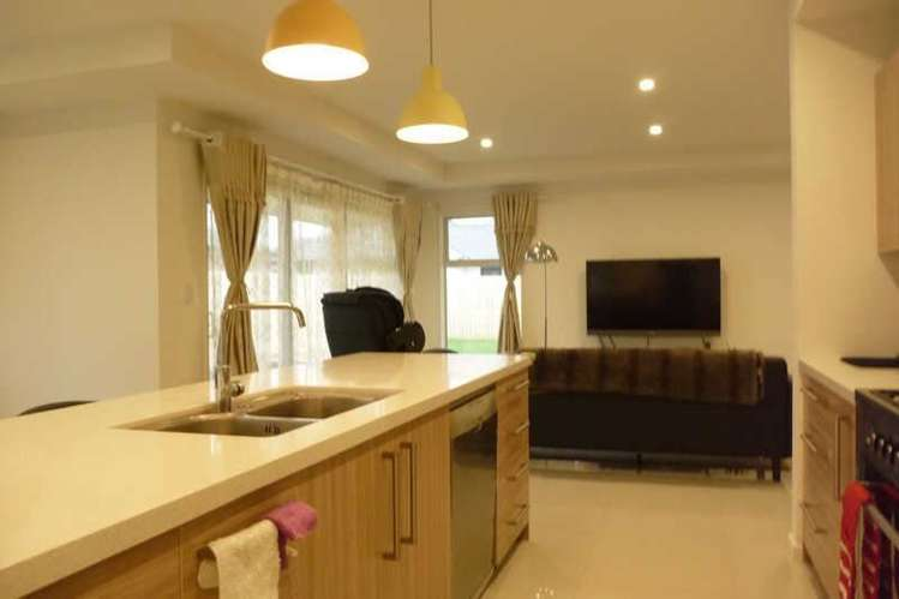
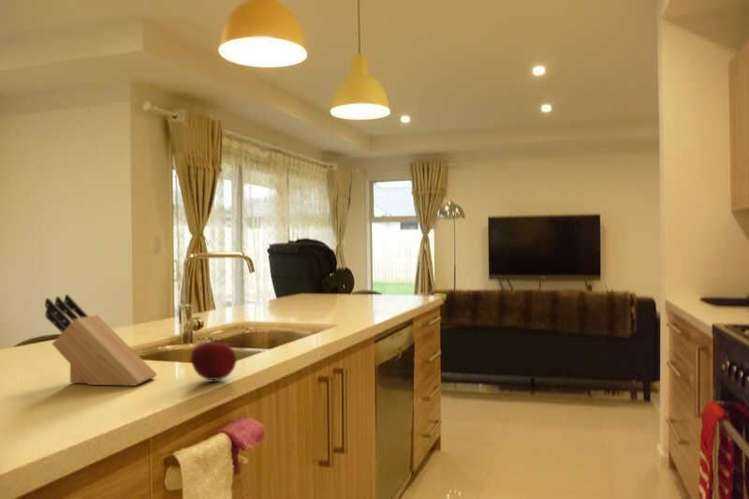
+ knife block (97, 338)
+ fruit (214, 358)
